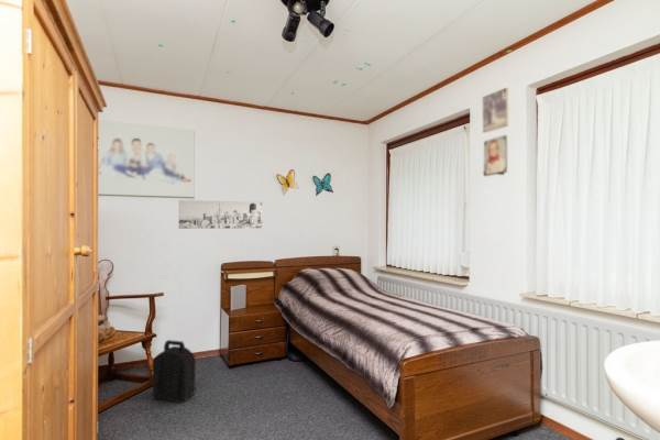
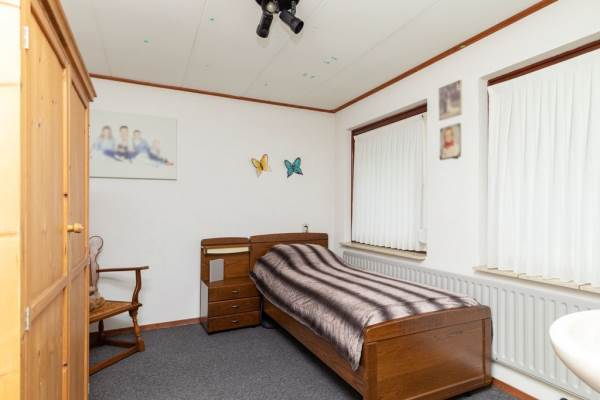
- backpack (173, 369)
- wall art (222, 215)
